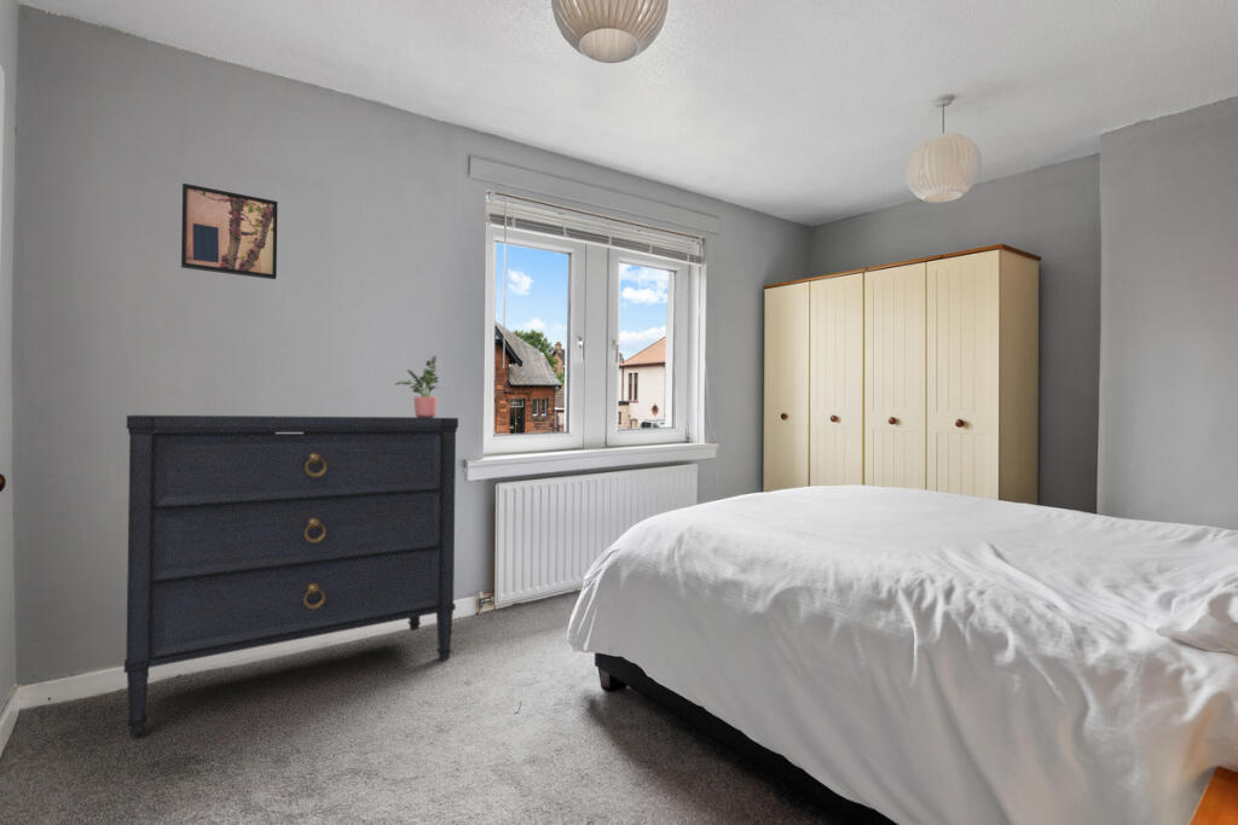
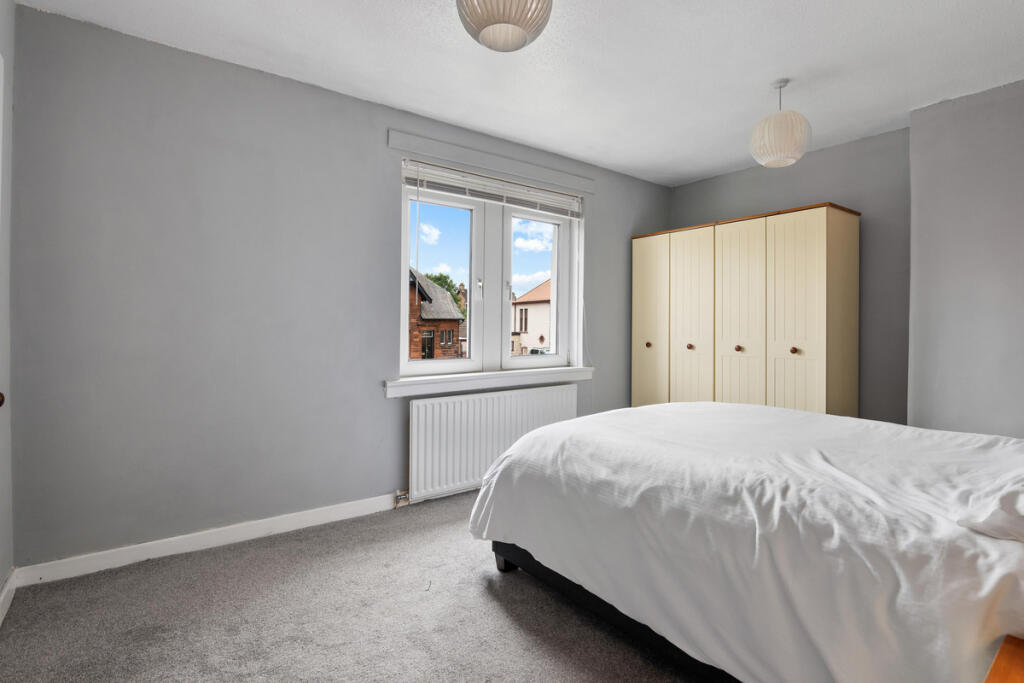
- dresser (303, 544)
- potted plant (415, 385)
- wall art (231, 233)
